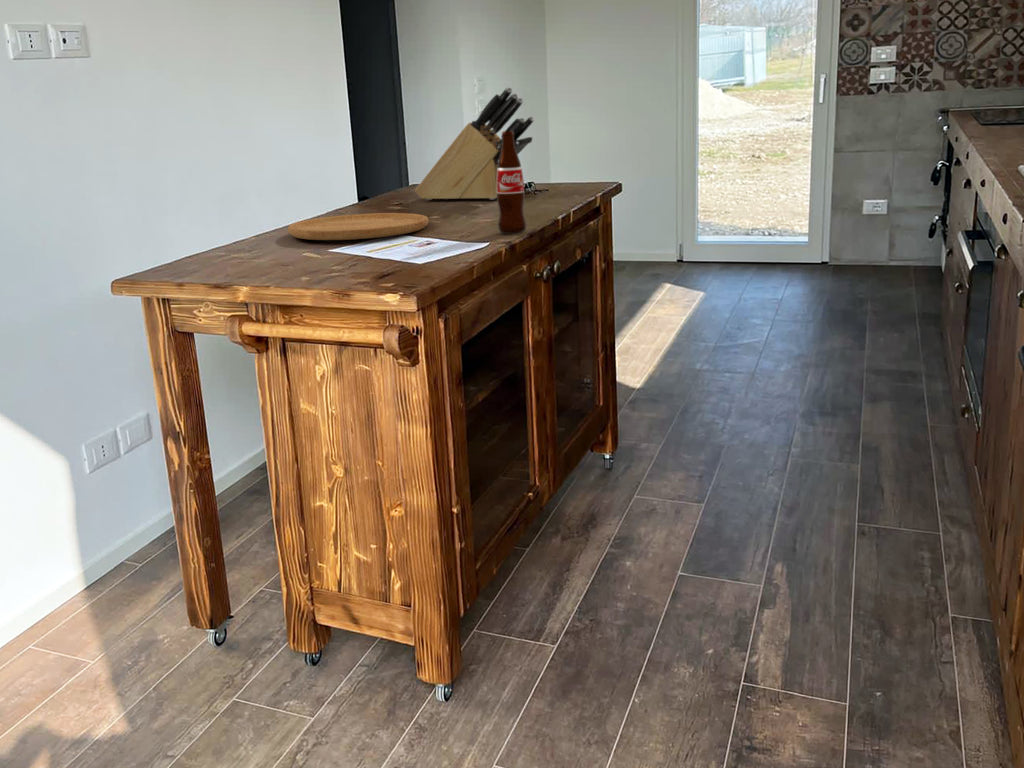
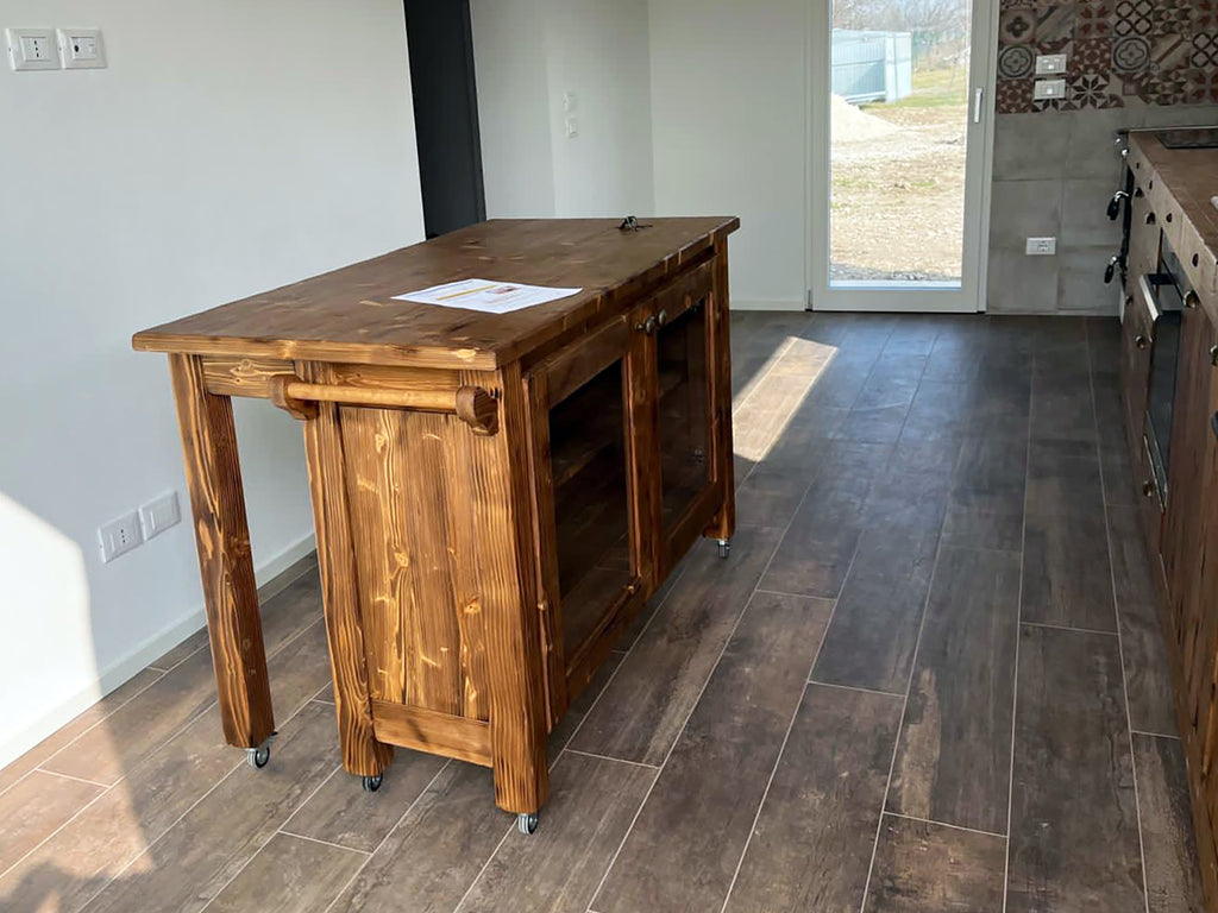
- cutting board (359, 226)
- knife block (473, 144)
- bottle (510, 182)
